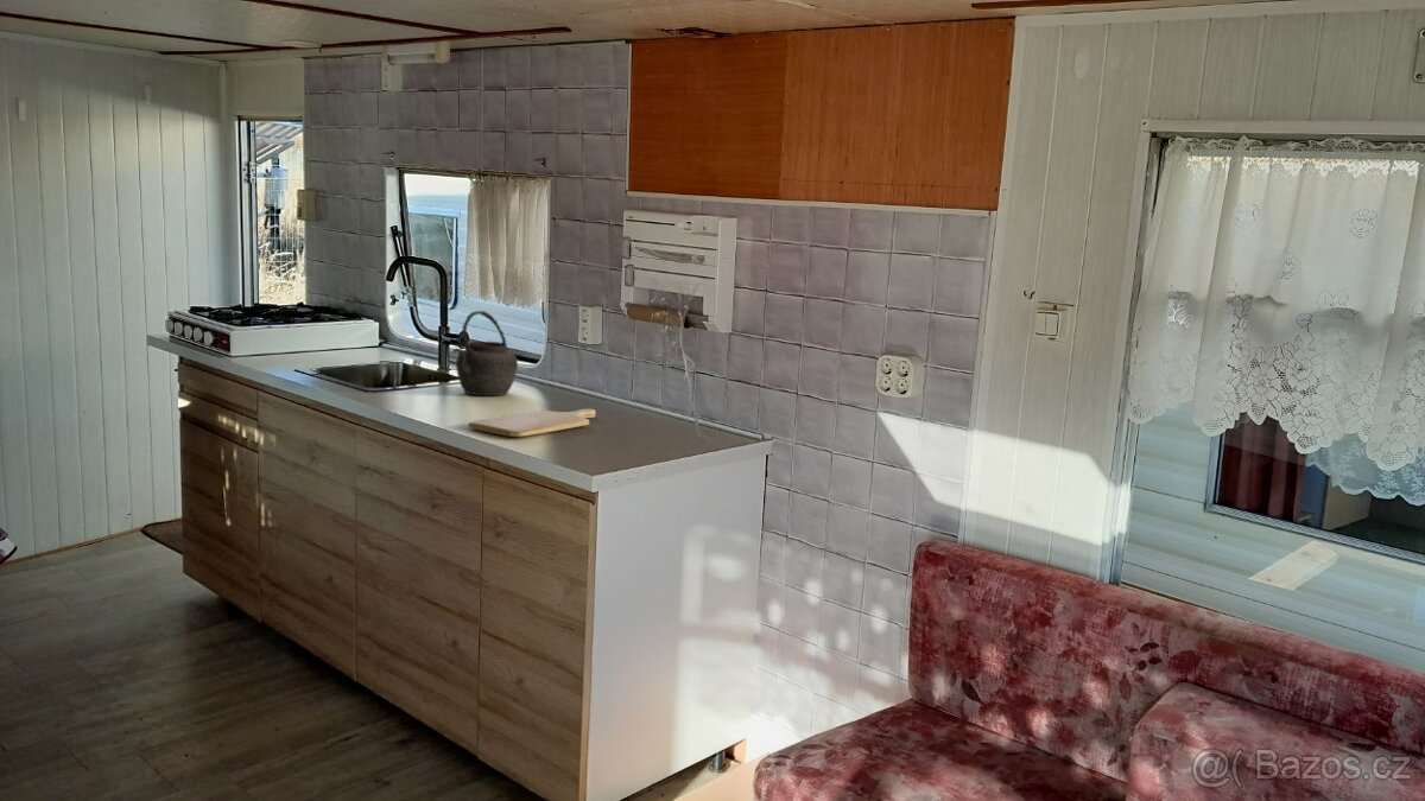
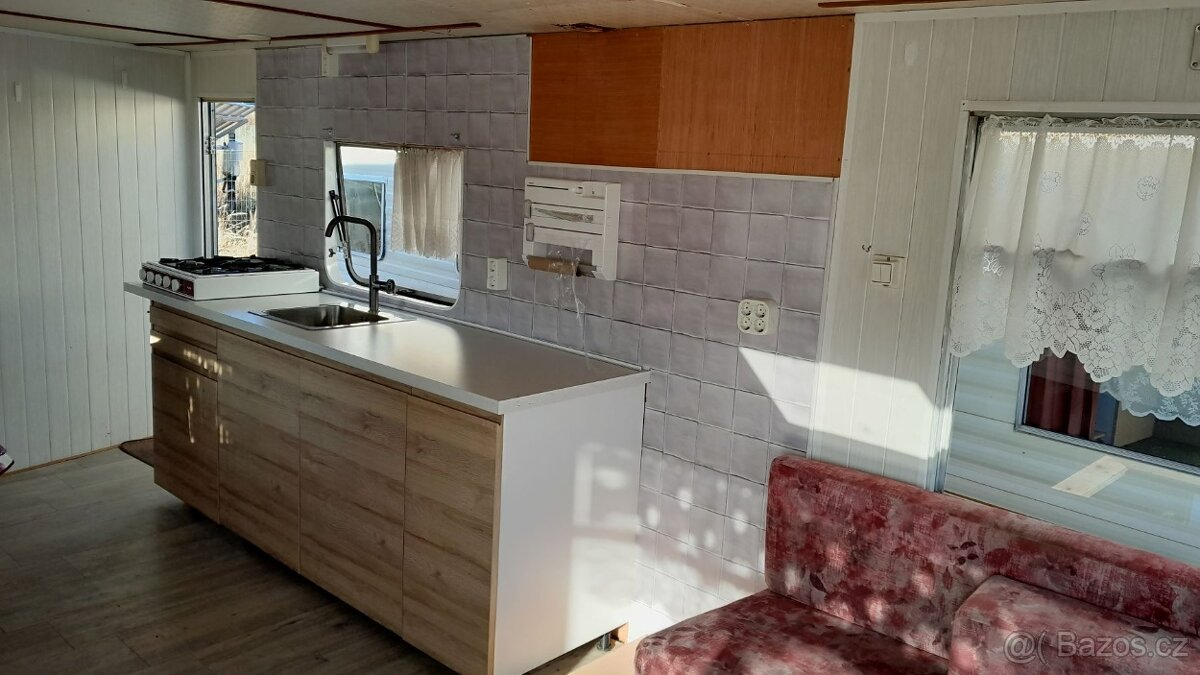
- chopping board (544, 420)
- kettle (480, 352)
